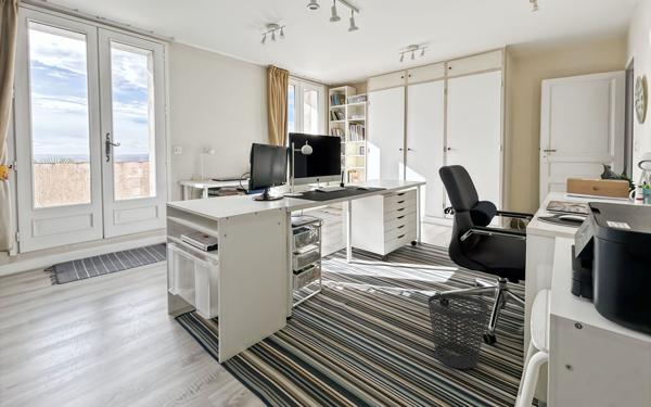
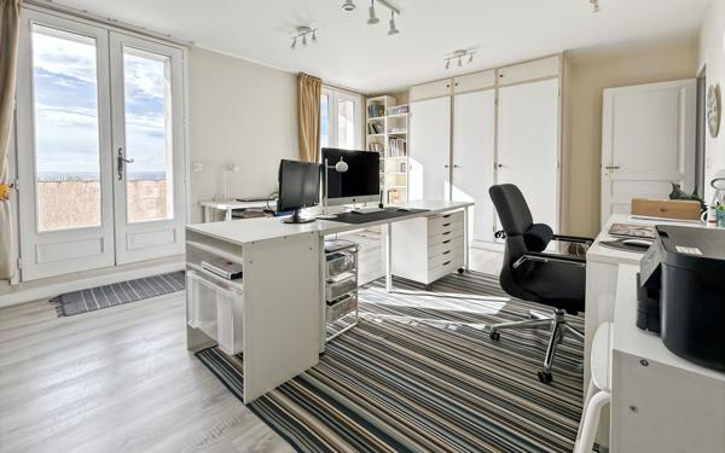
- wastebasket (456, 331)
